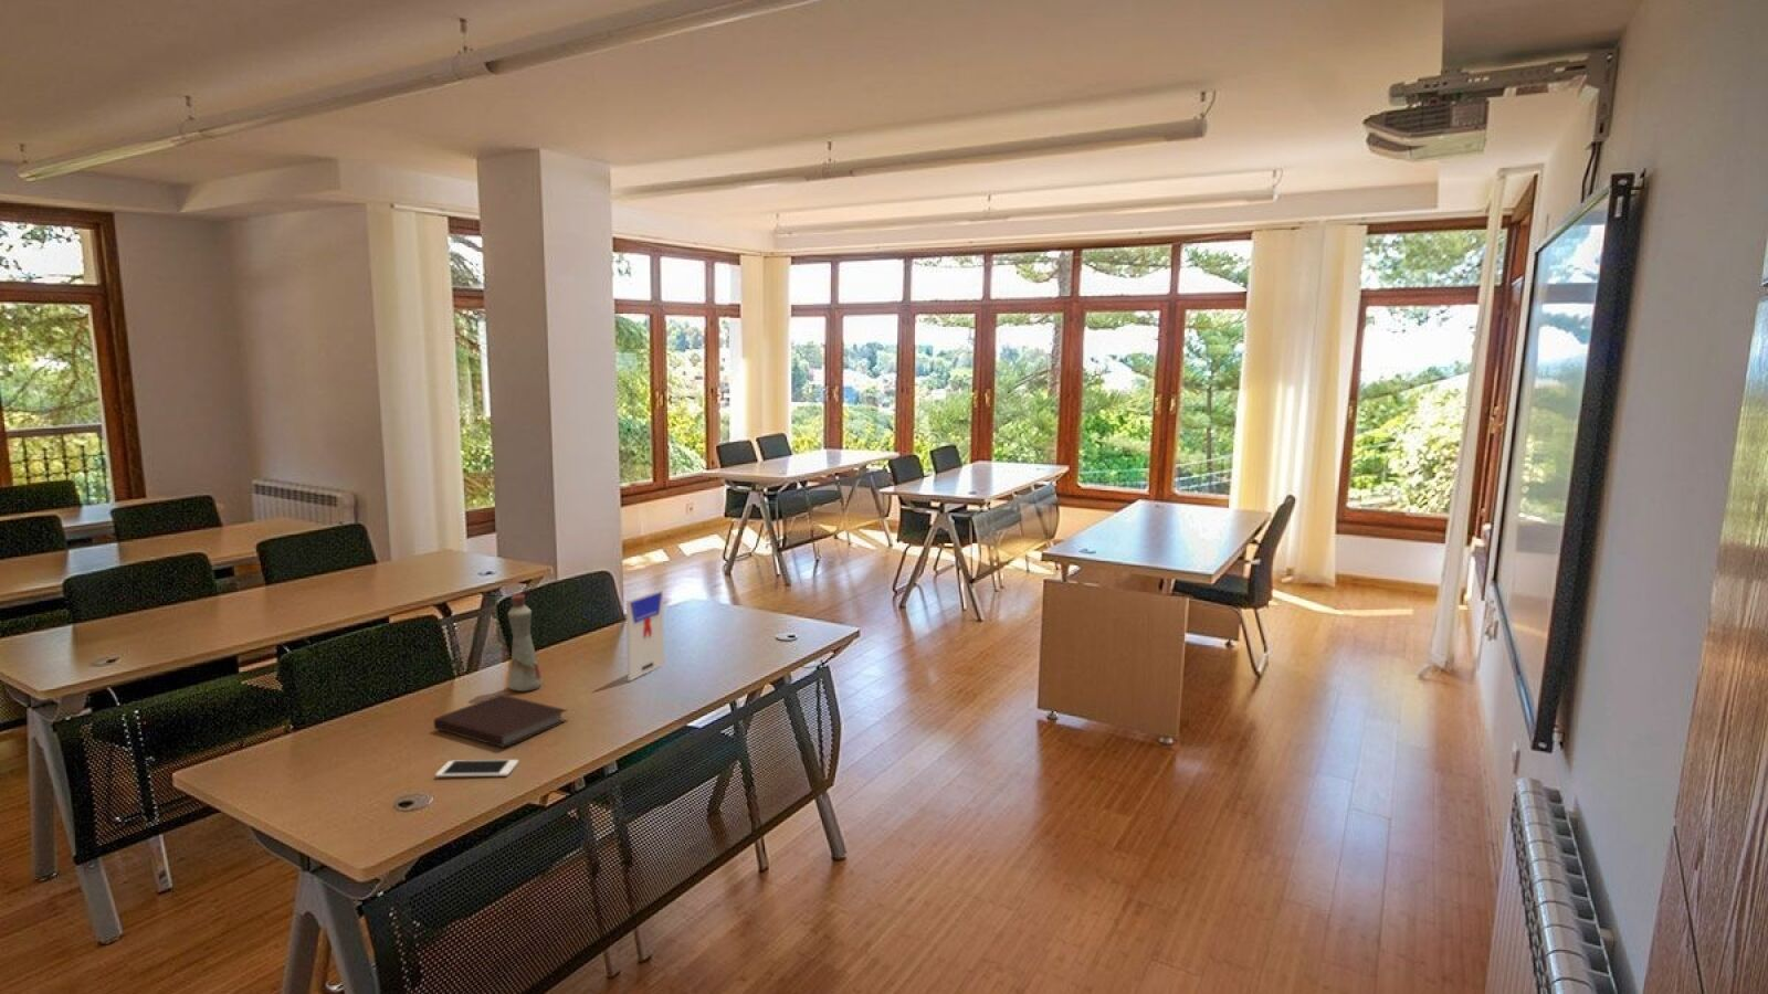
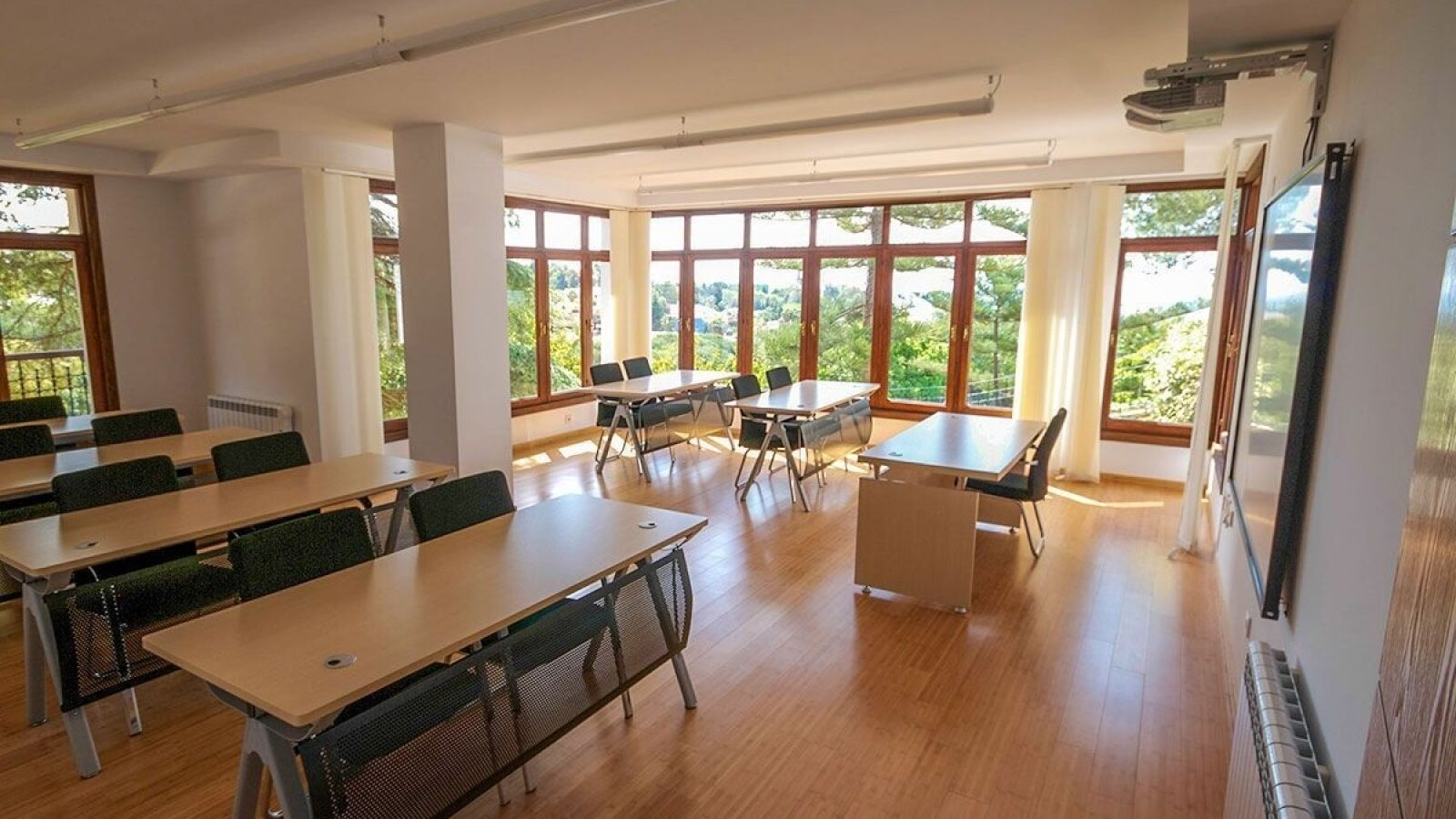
- book (645, 634)
- cell phone (477, 767)
- notebook (501, 718)
- bottle (522, 640)
